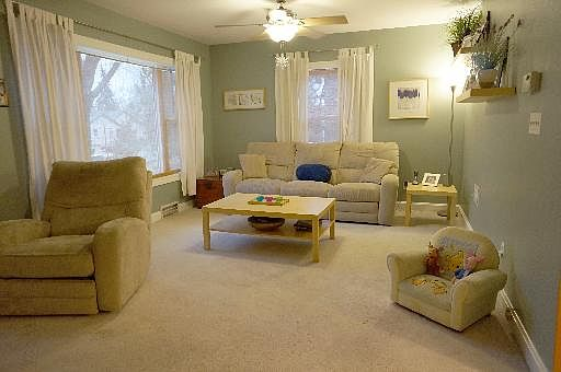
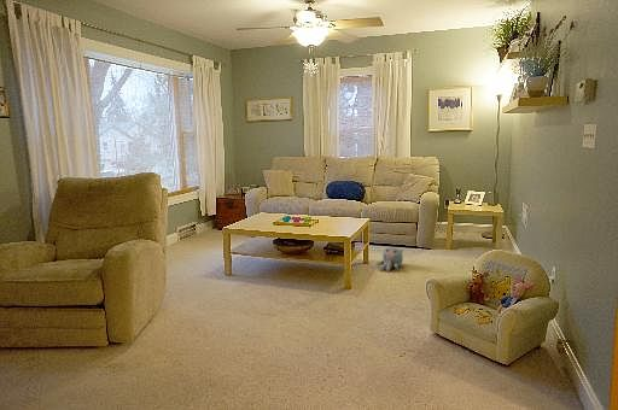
+ plush toy (390, 258)
